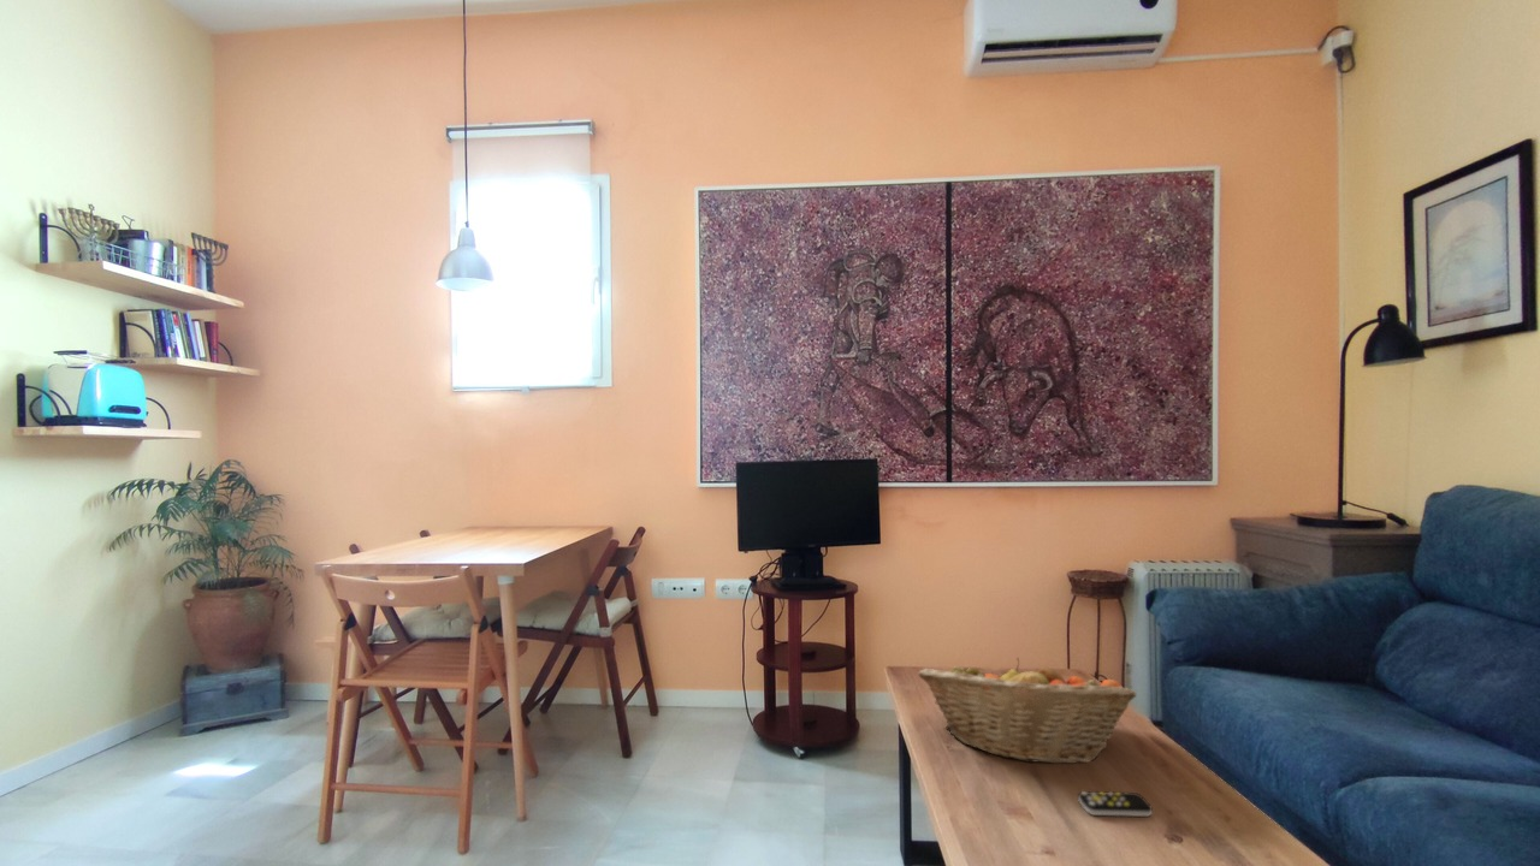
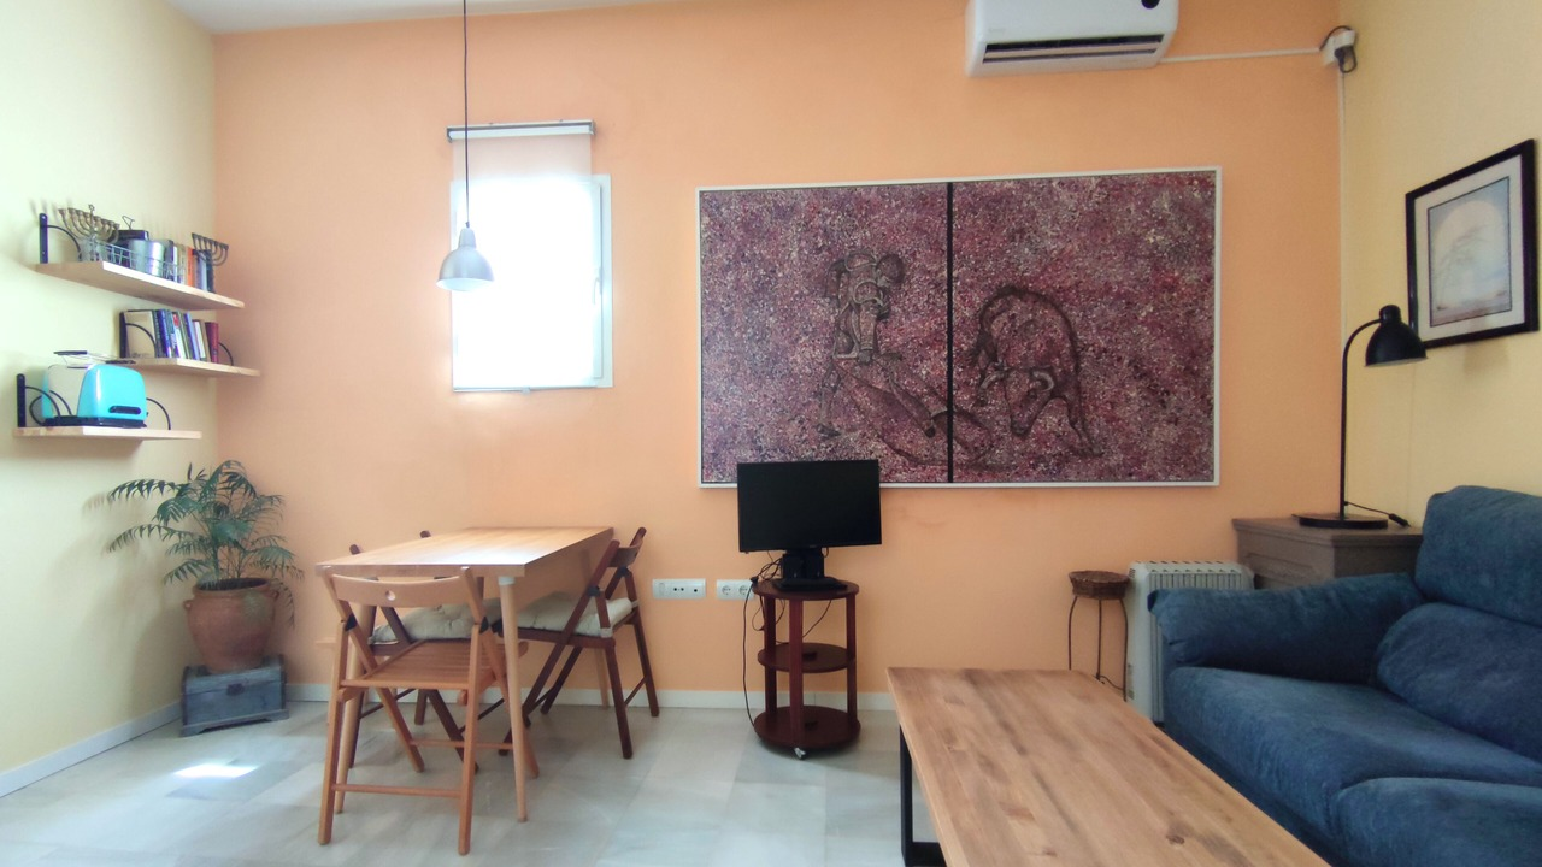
- remote control (1114, 802)
- fruit basket (1021, 698)
